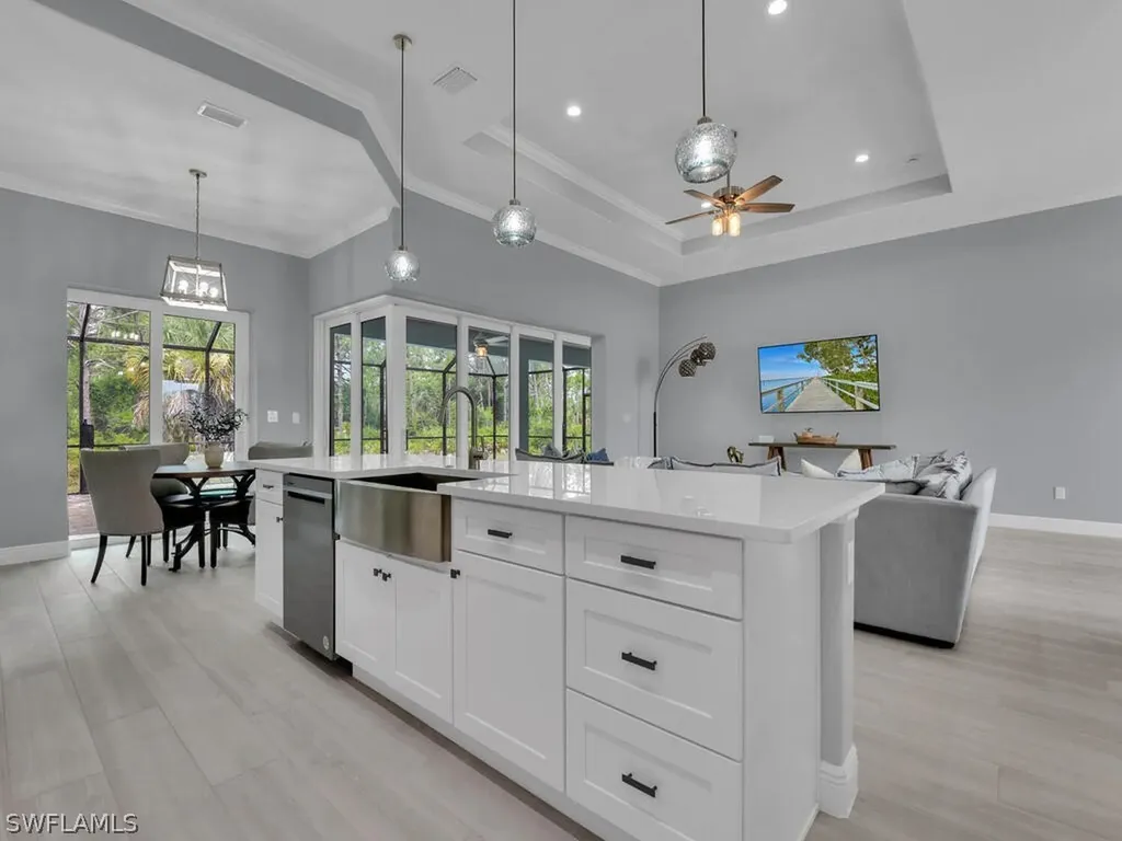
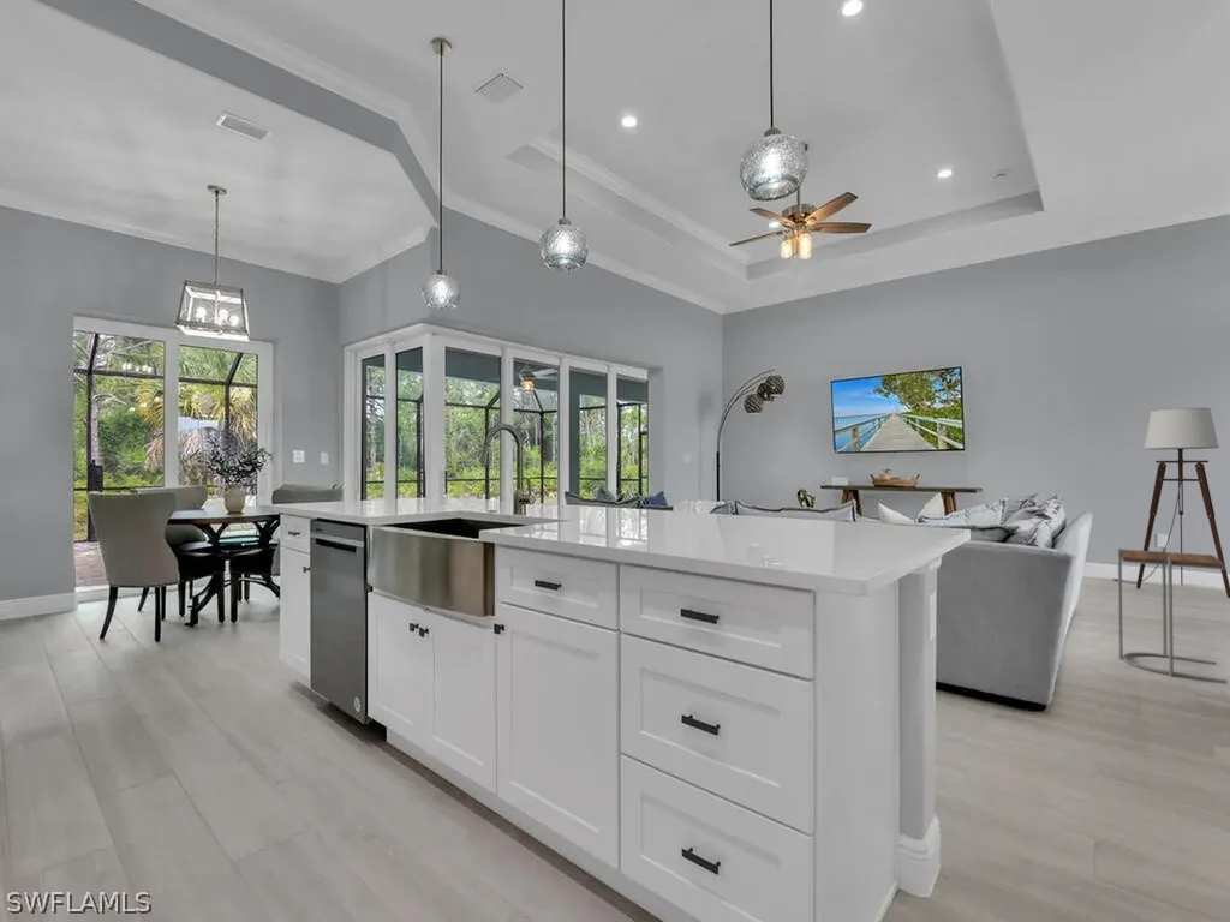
+ side table (1165, 609)
+ floor lamp (1159, 497)
